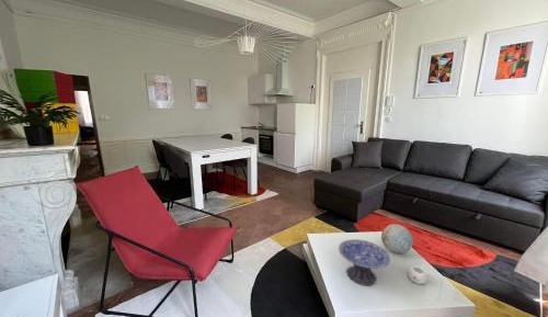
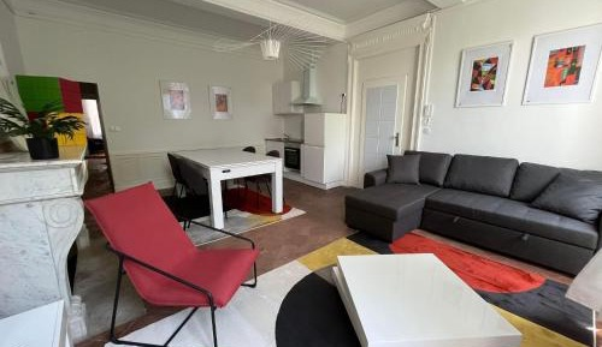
- decorative bowl (362, 263)
- decorative orb (396, 238)
- mug (420, 274)
